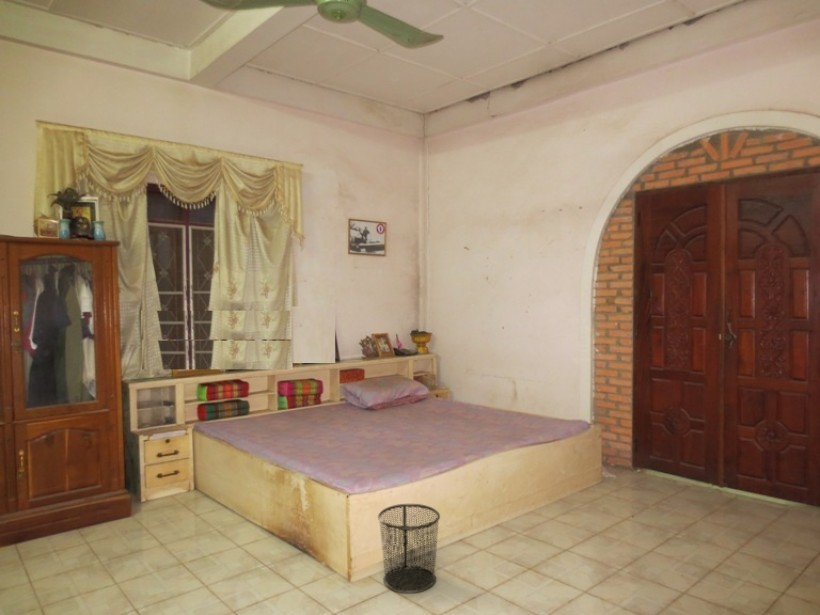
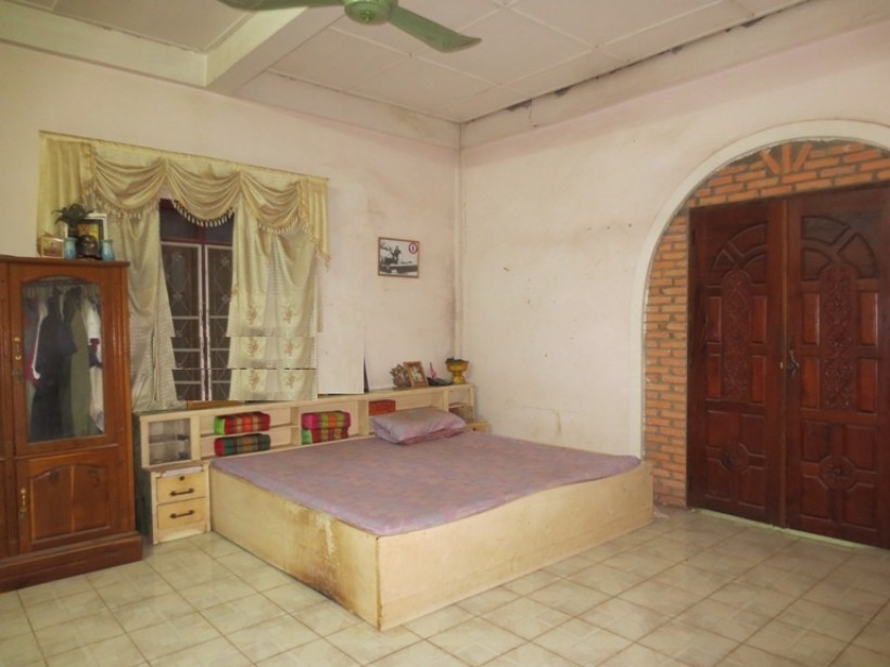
- waste bin (409, 547)
